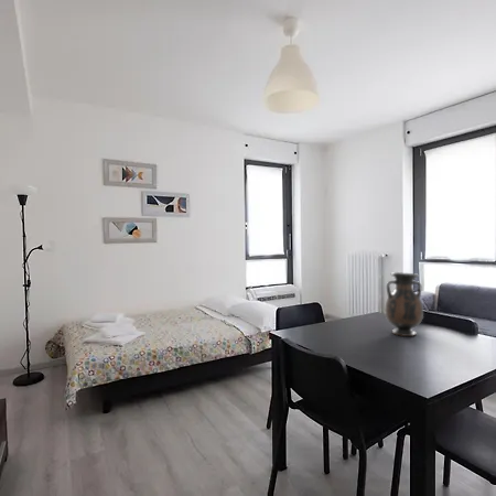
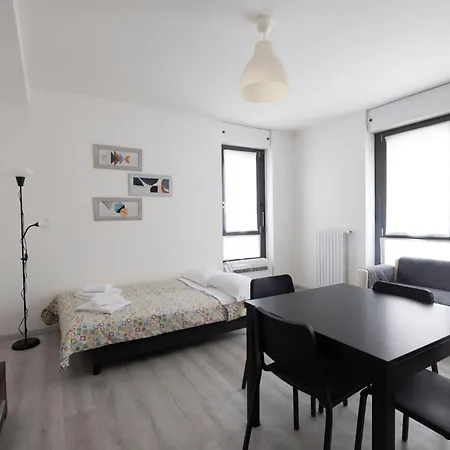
- vase (403, 303)
